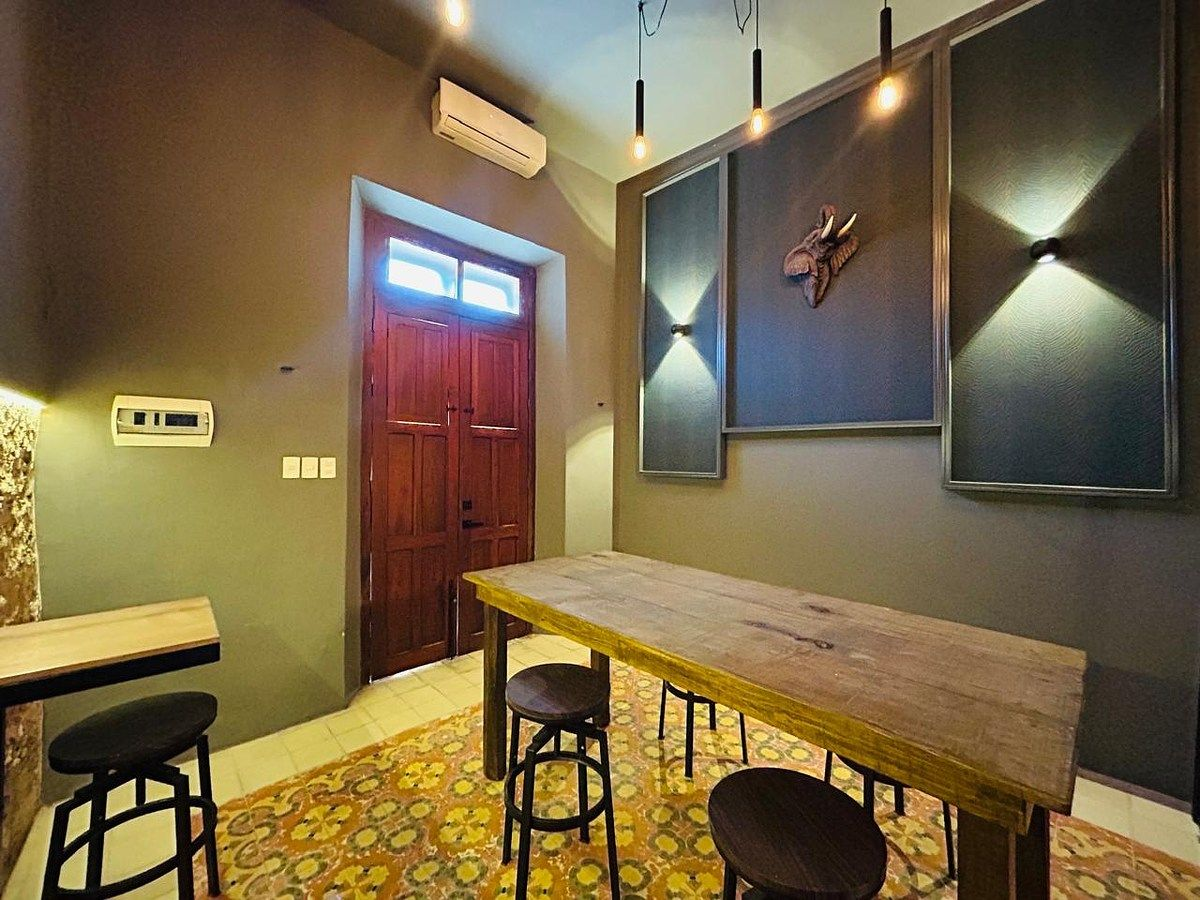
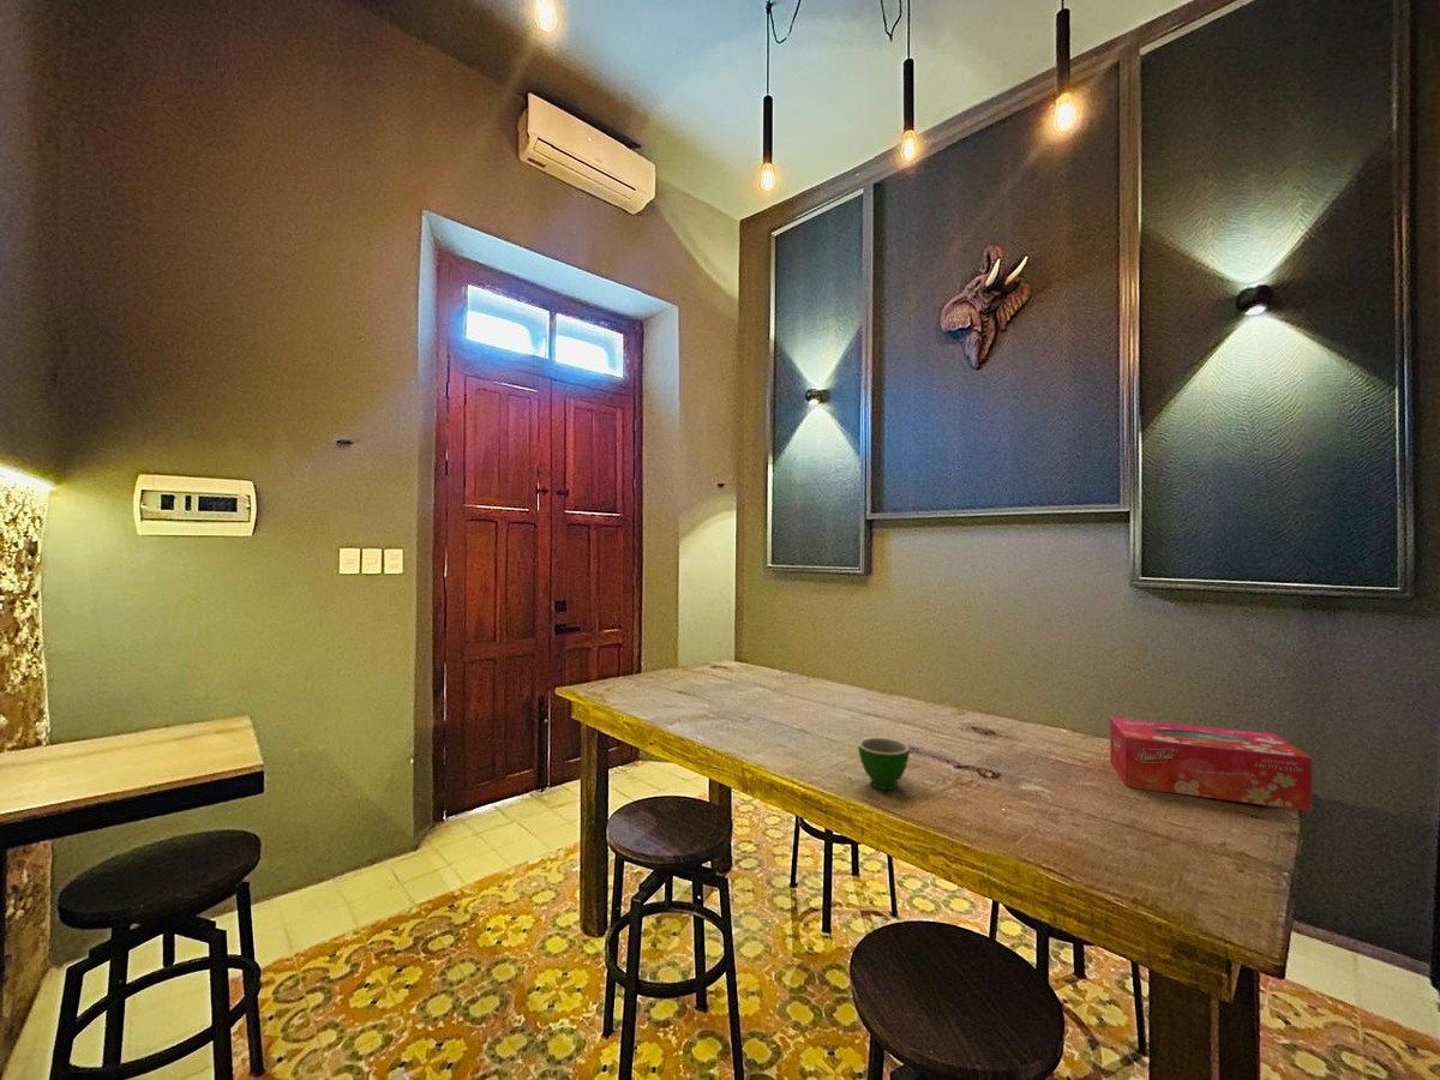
+ tissue box (1200, 760)
+ teacup (884, 763)
